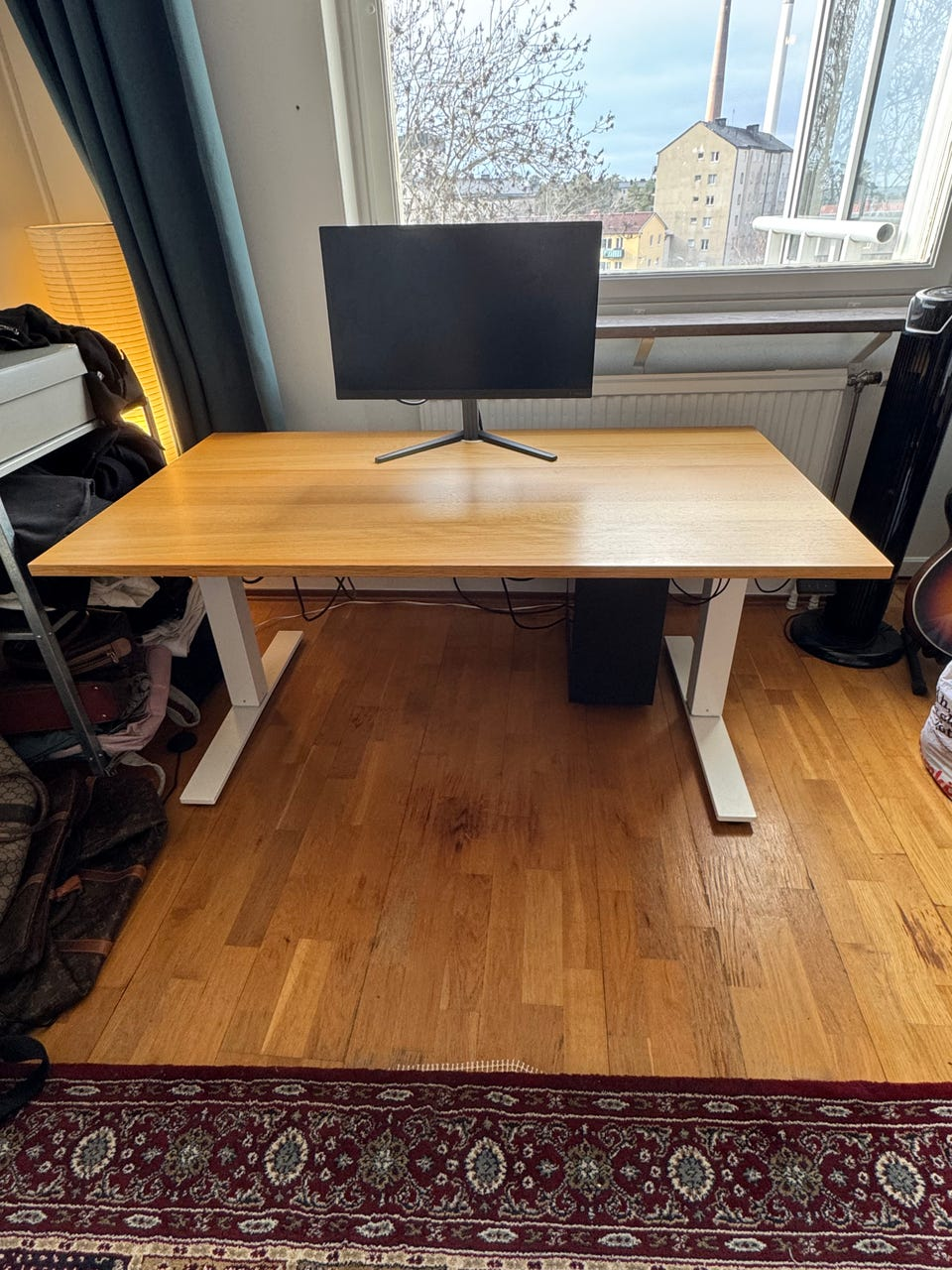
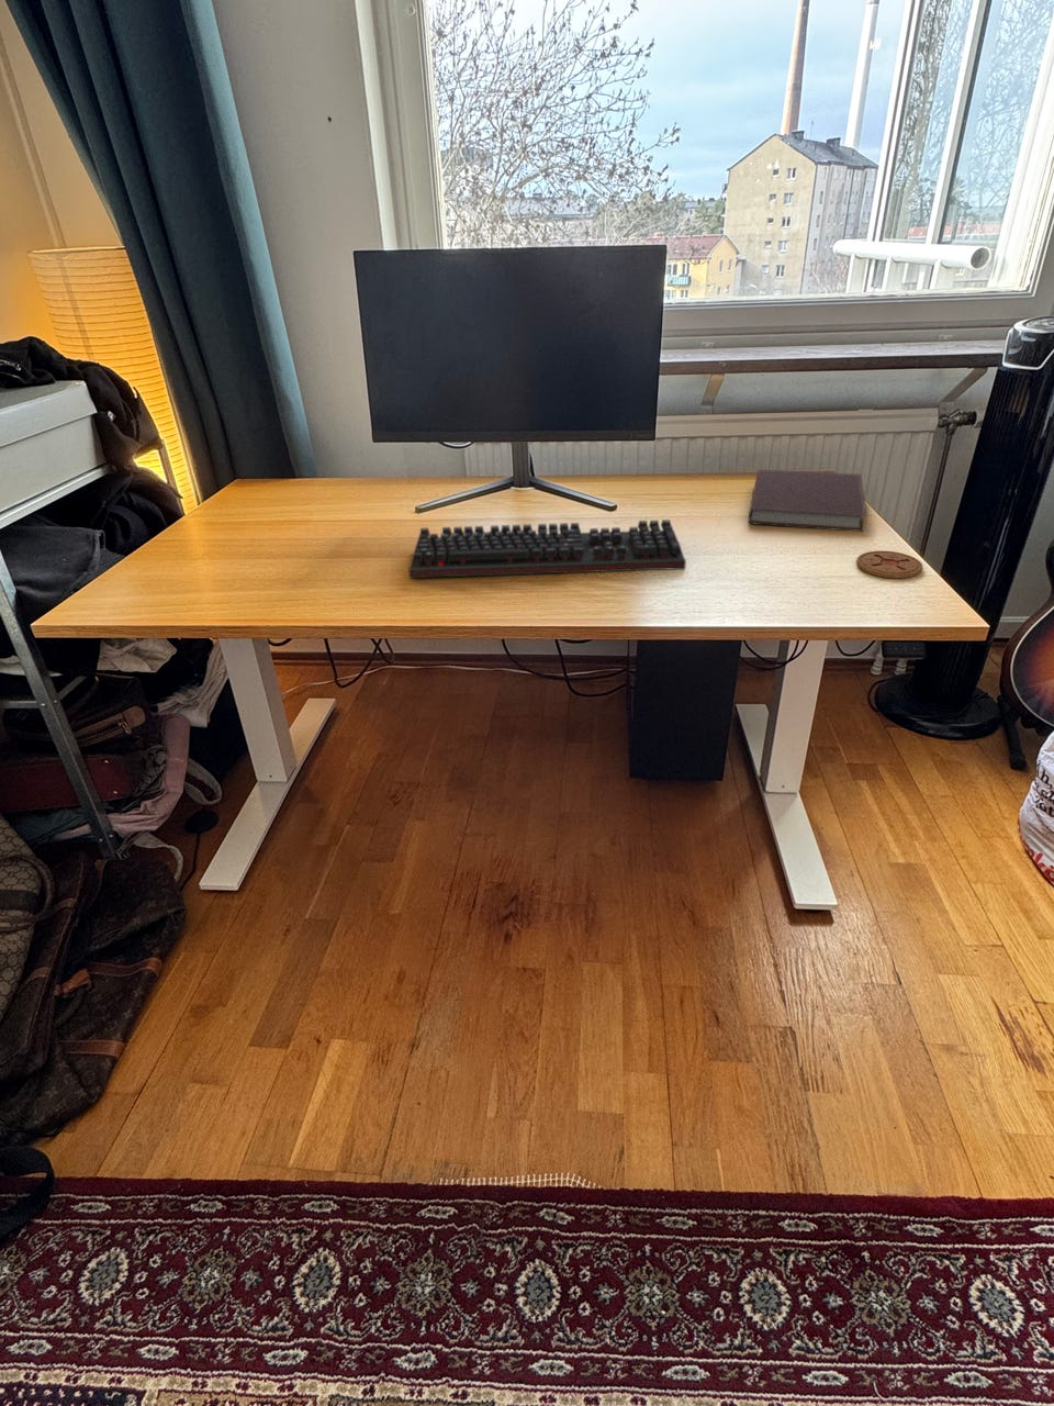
+ notebook (806, 497)
+ coaster (888, 564)
+ keyboard (546, 547)
